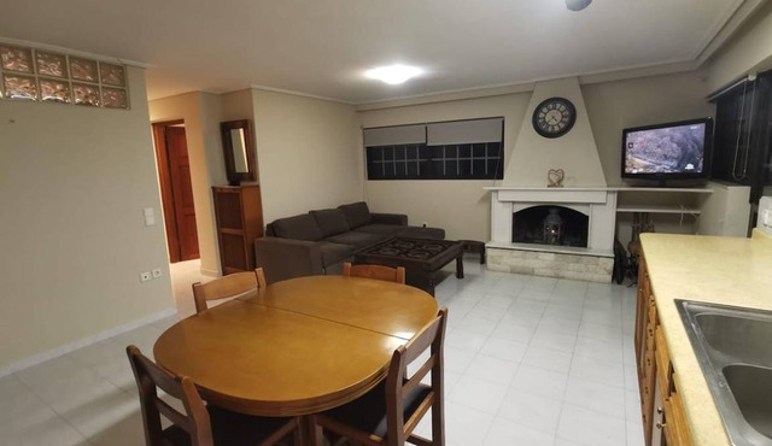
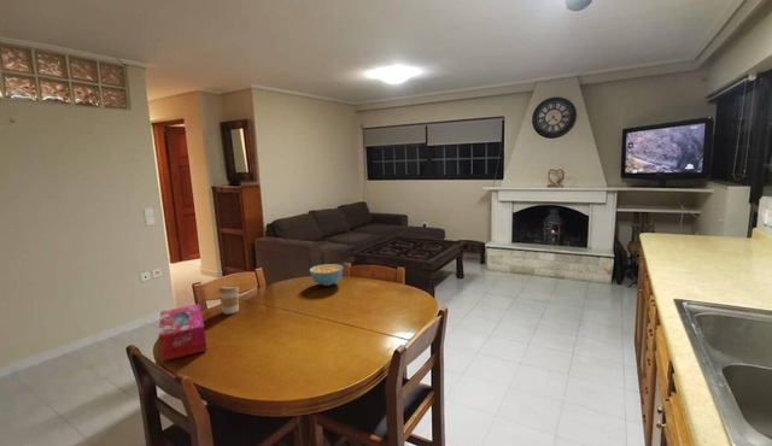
+ tissue box (182, 329)
+ coffee cup (229, 298)
+ cereal bowl (327, 276)
